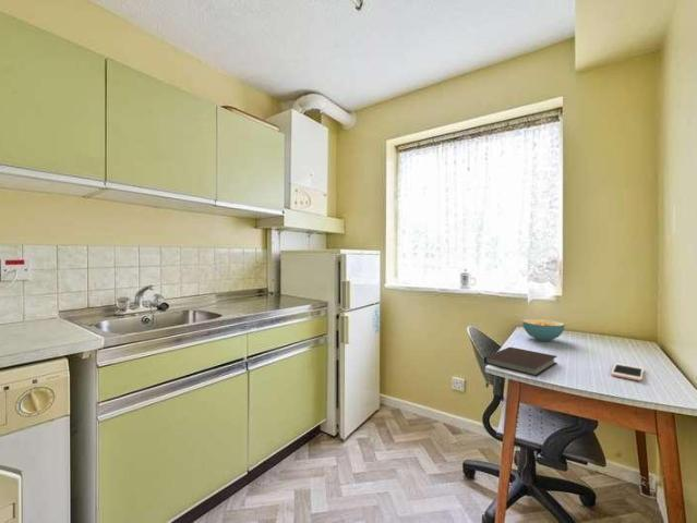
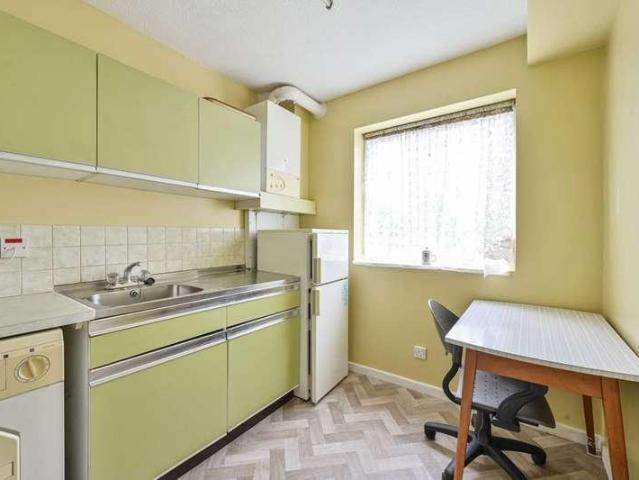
- notebook (520, 360)
- cell phone (627, 370)
- cereal bowl (542, 330)
